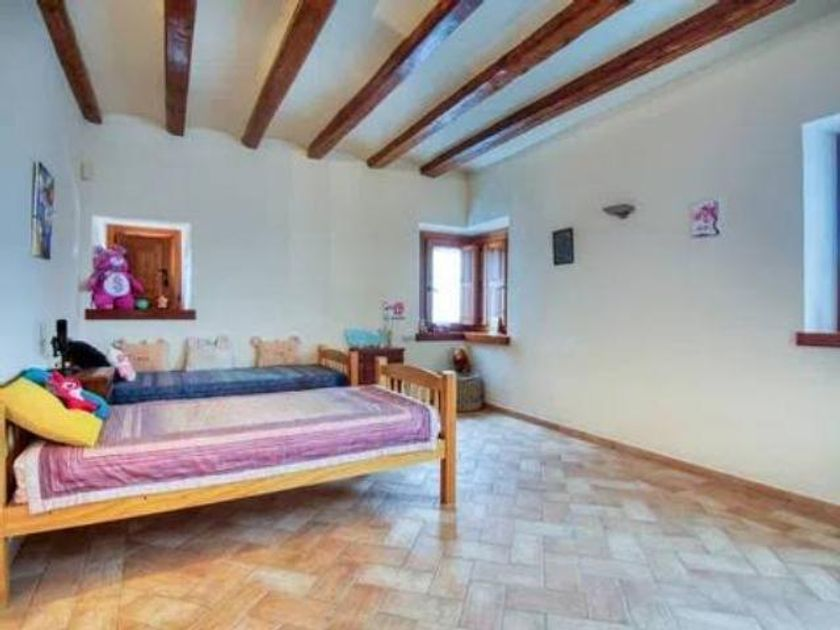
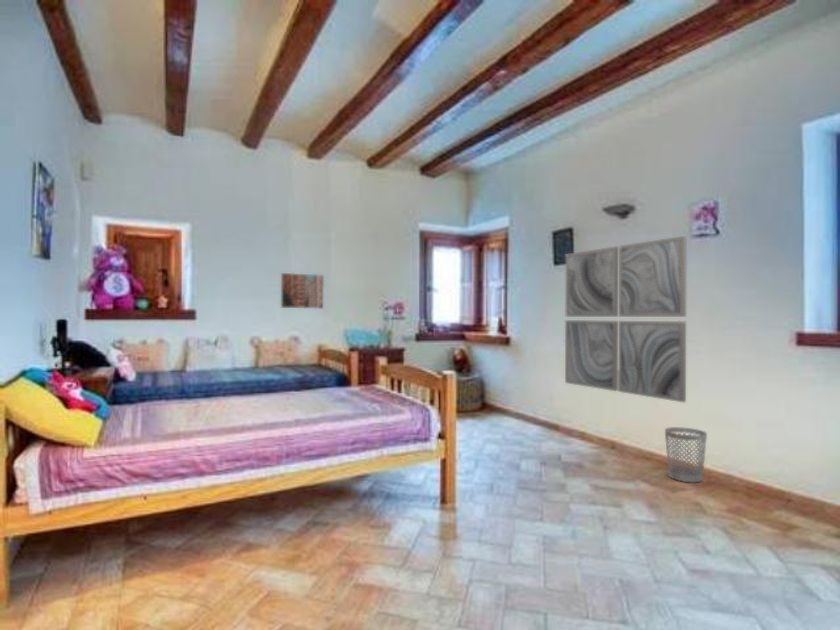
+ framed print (302, 291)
+ wastebasket (685, 454)
+ wall art (617, 316)
